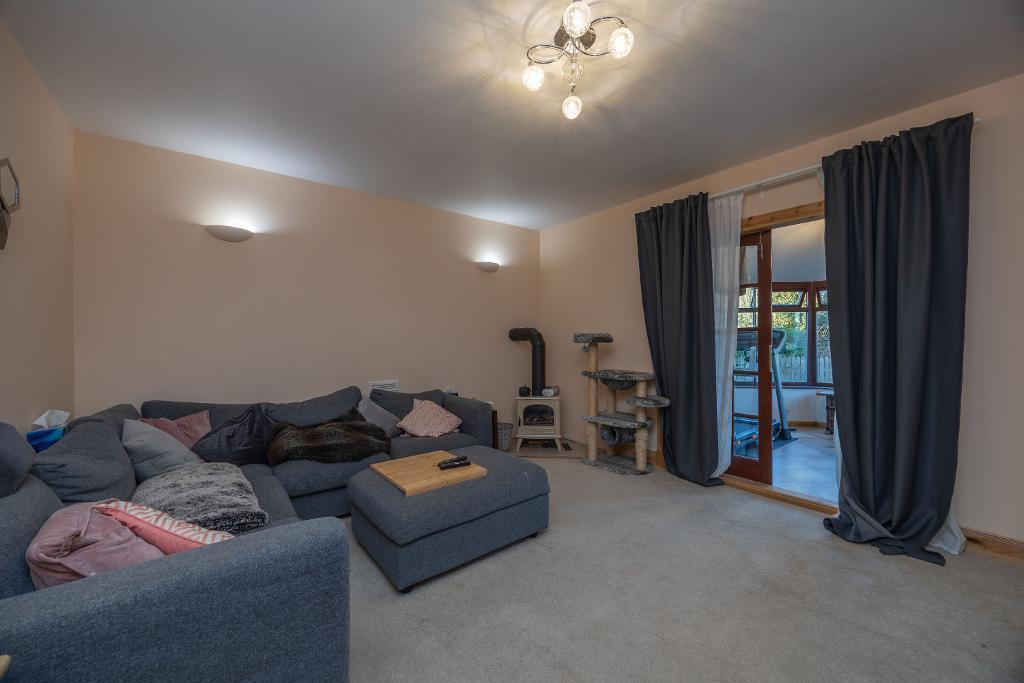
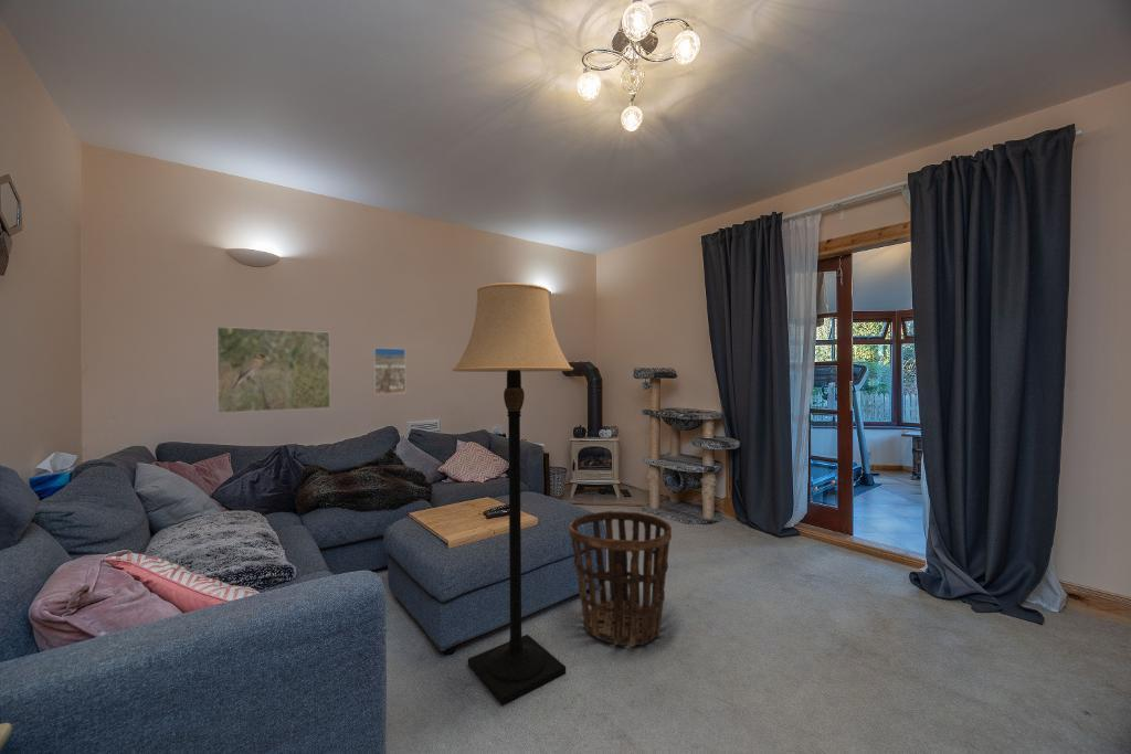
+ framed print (276, 370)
+ lamp (515, 479)
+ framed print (389, 371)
+ basket (620, 573)
